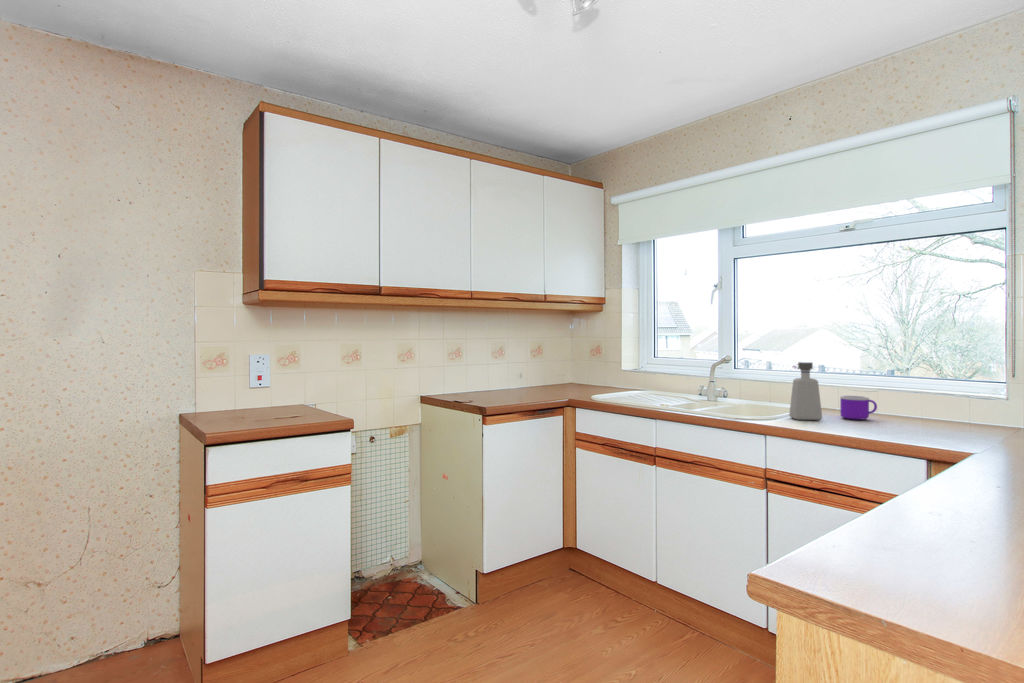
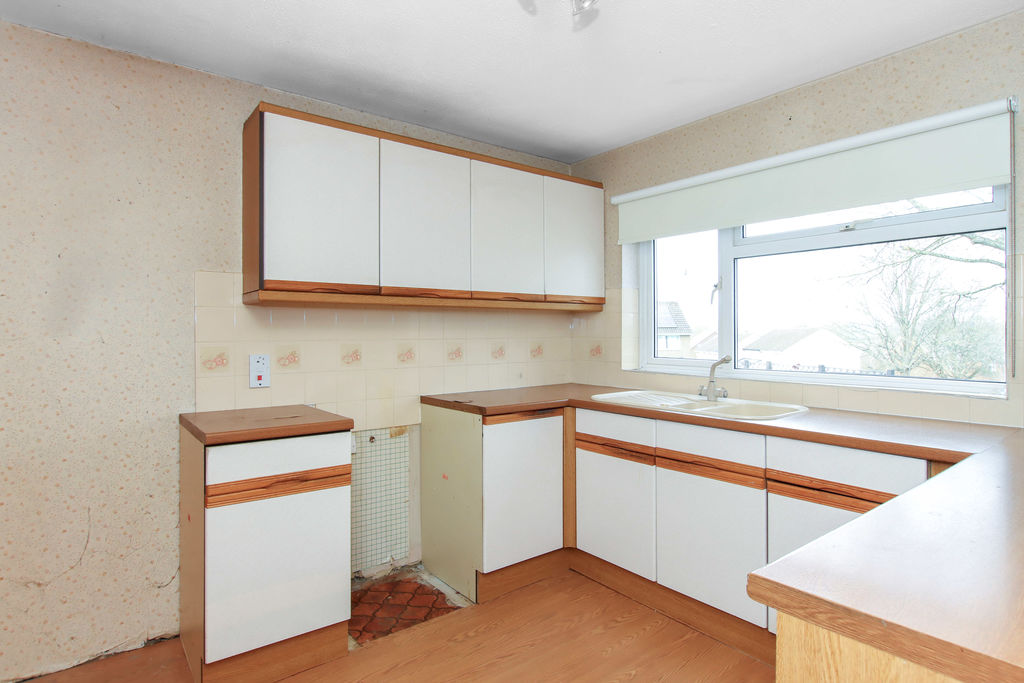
- soap dispenser (805, 390)
- mug (858, 407)
